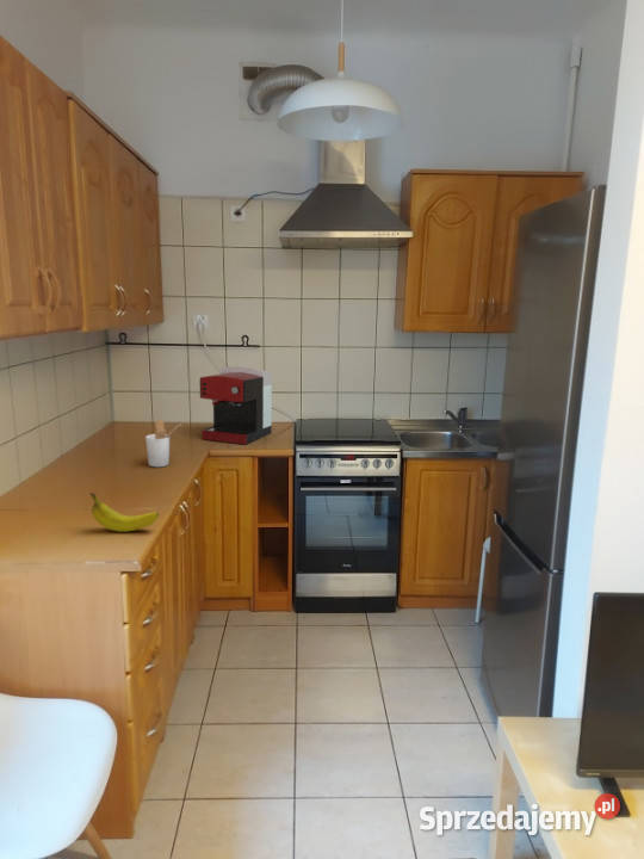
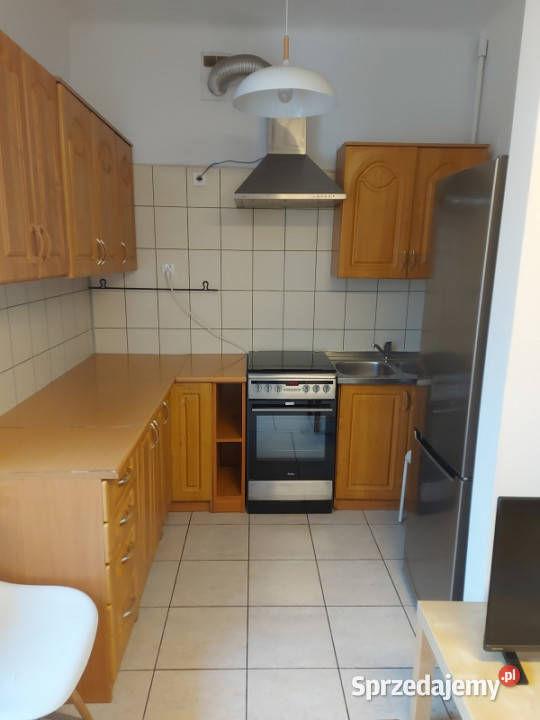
- fruit (124, 515)
- coffee maker (233, 403)
- utensil holder (163, 443)
